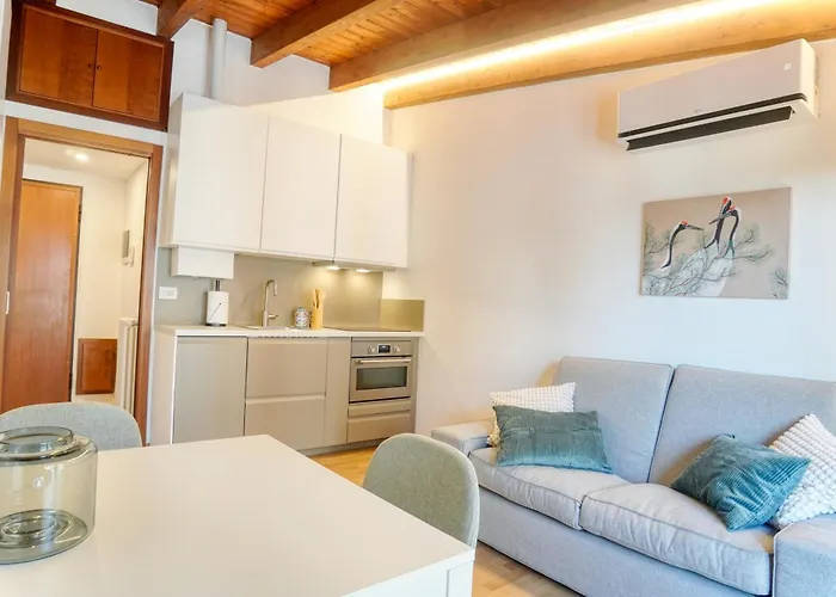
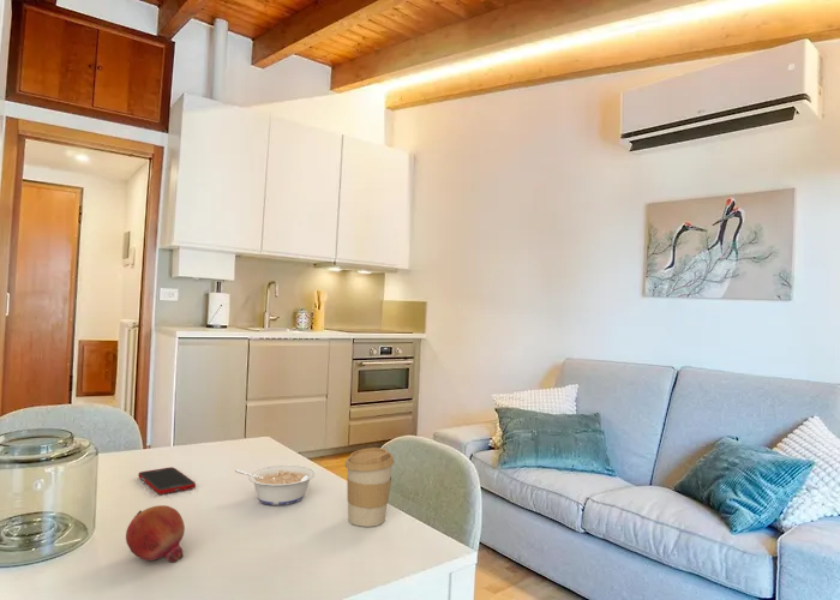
+ fruit (157, 532)
+ cell phone (166, 480)
+ coffee cup (368, 485)
+ legume (280, 484)
